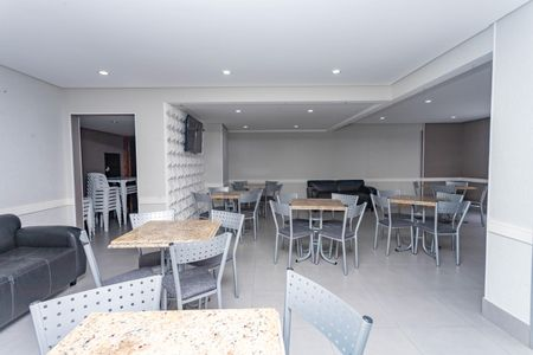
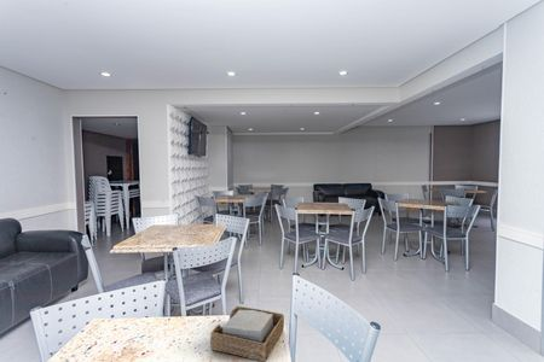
+ napkin holder (249, 328)
